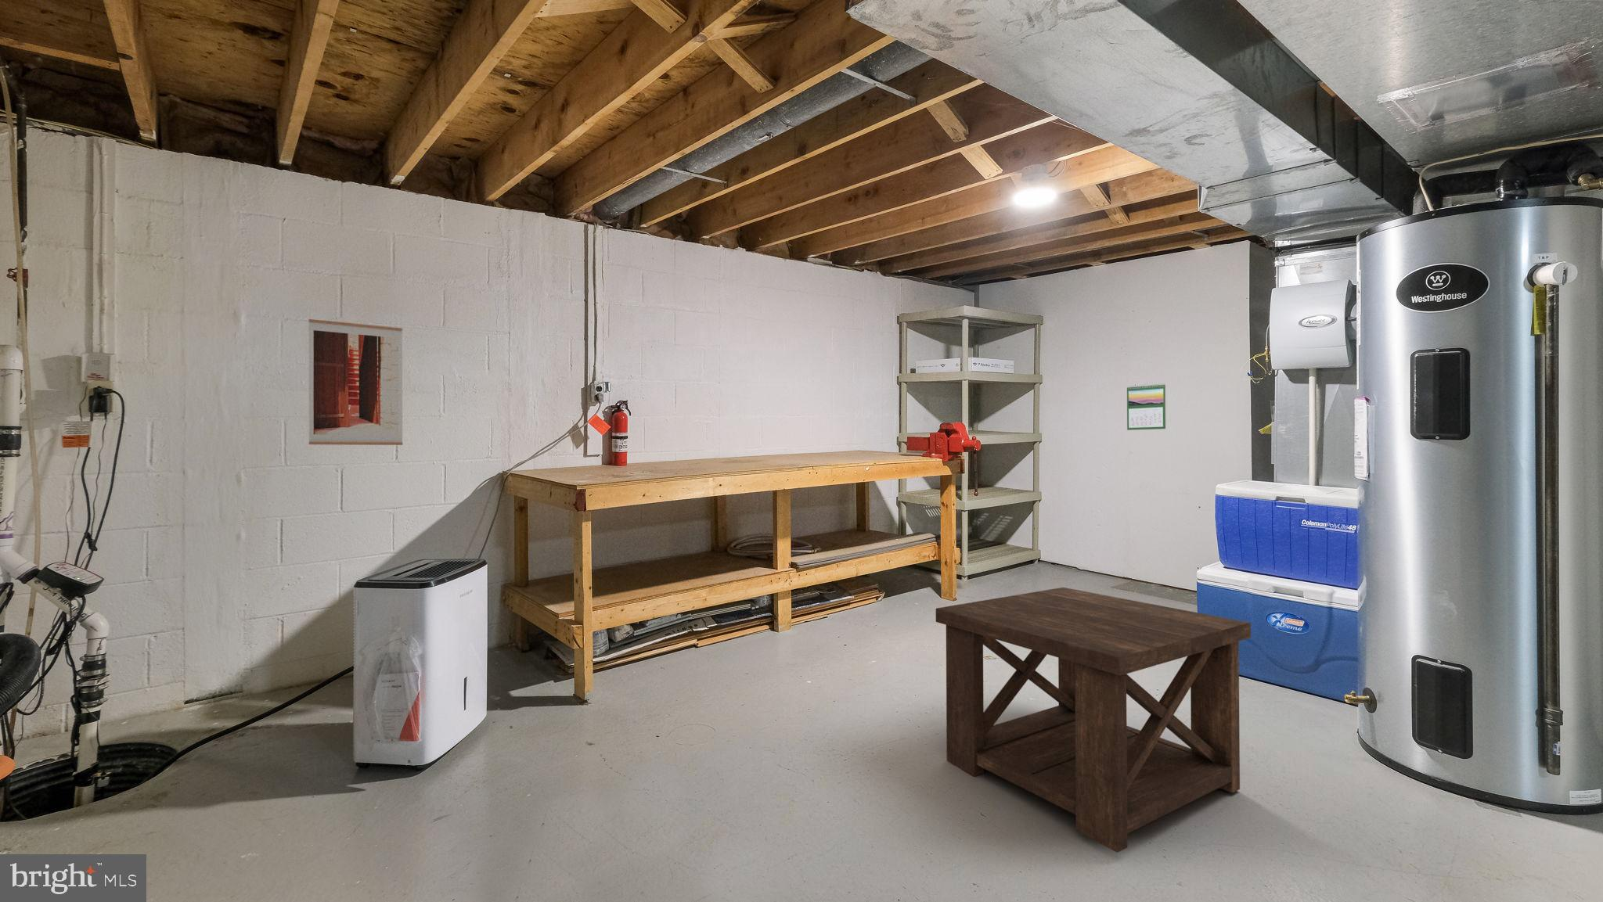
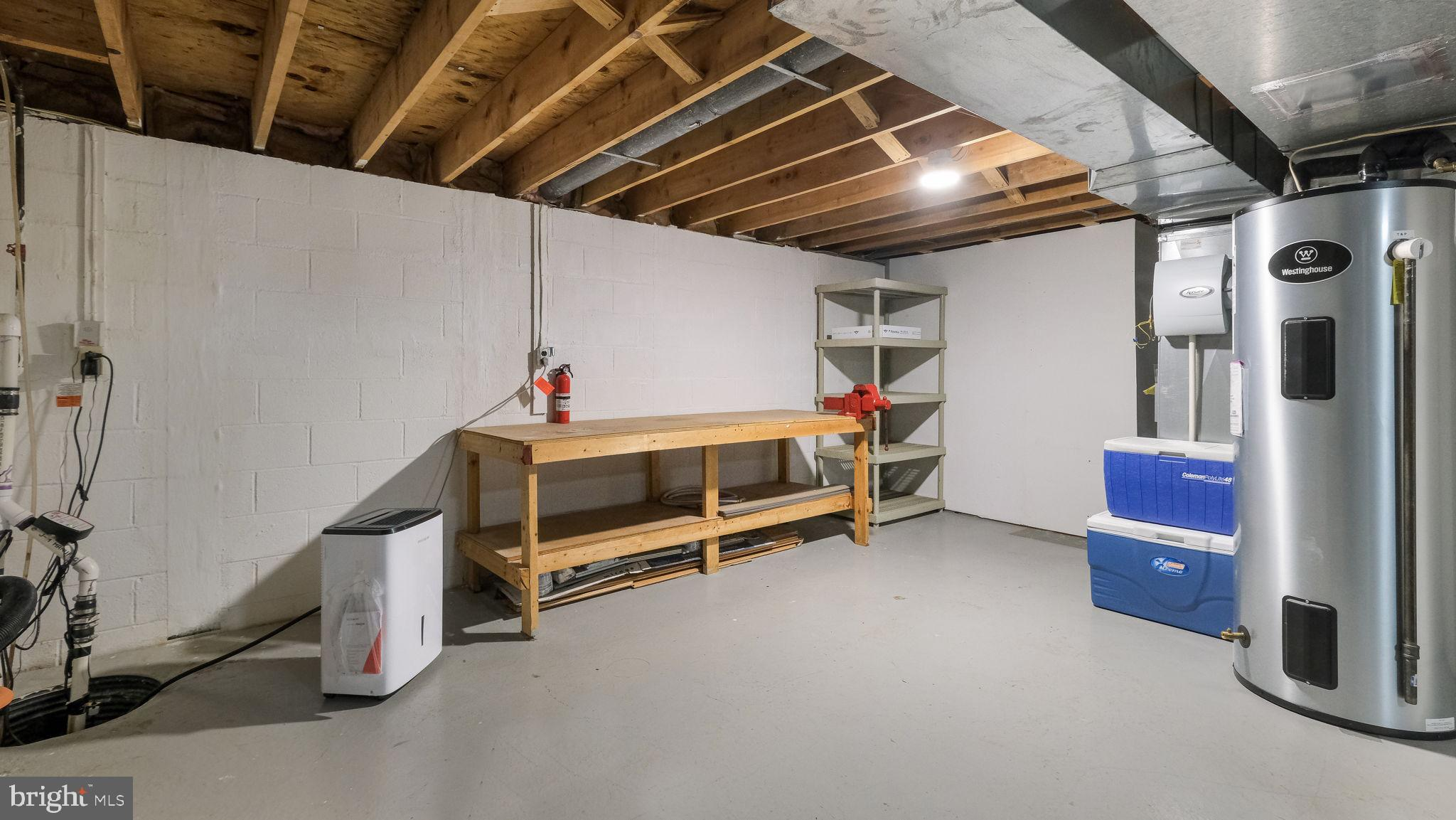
- calendar (1146, 406)
- side table (1086, 695)
- wall art (357, 384)
